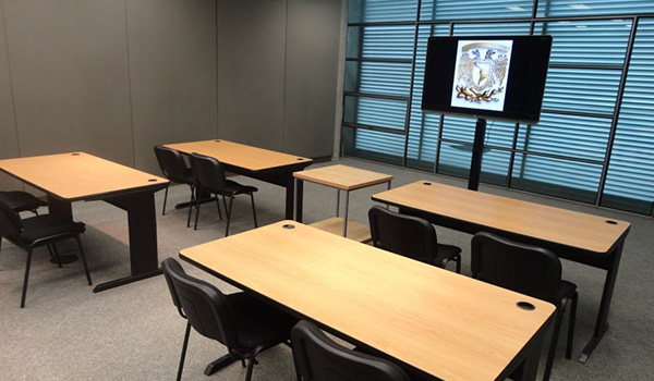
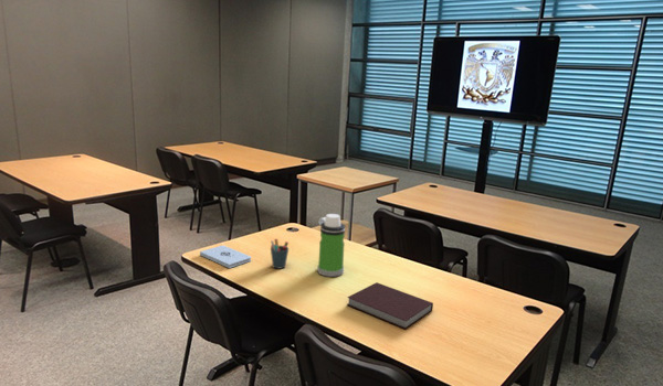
+ notebook (389, 303)
+ notepad (225, 256)
+ water bottle (330, 244)
+ pen holder (278, 253)
